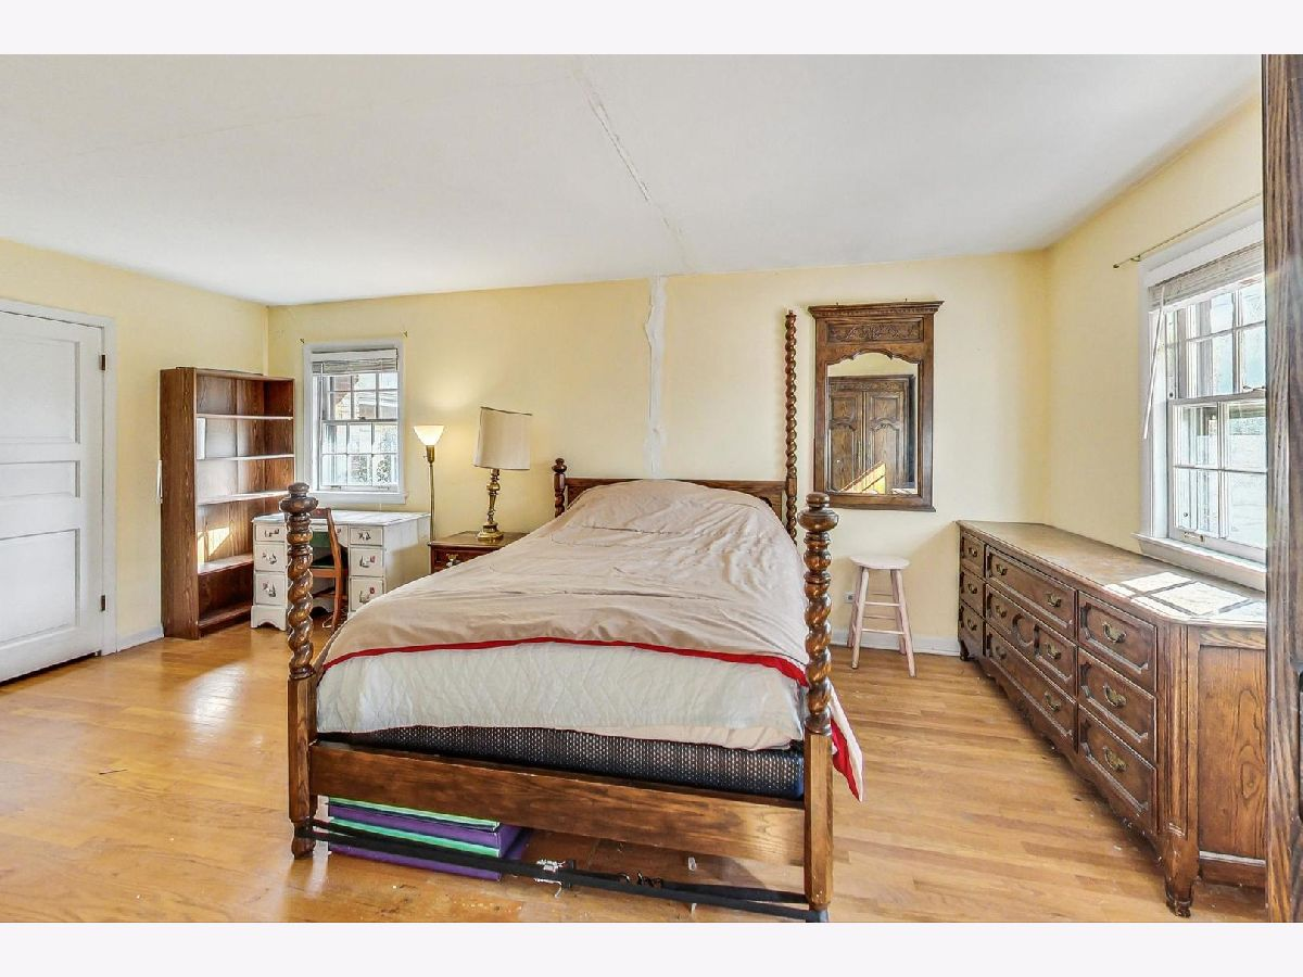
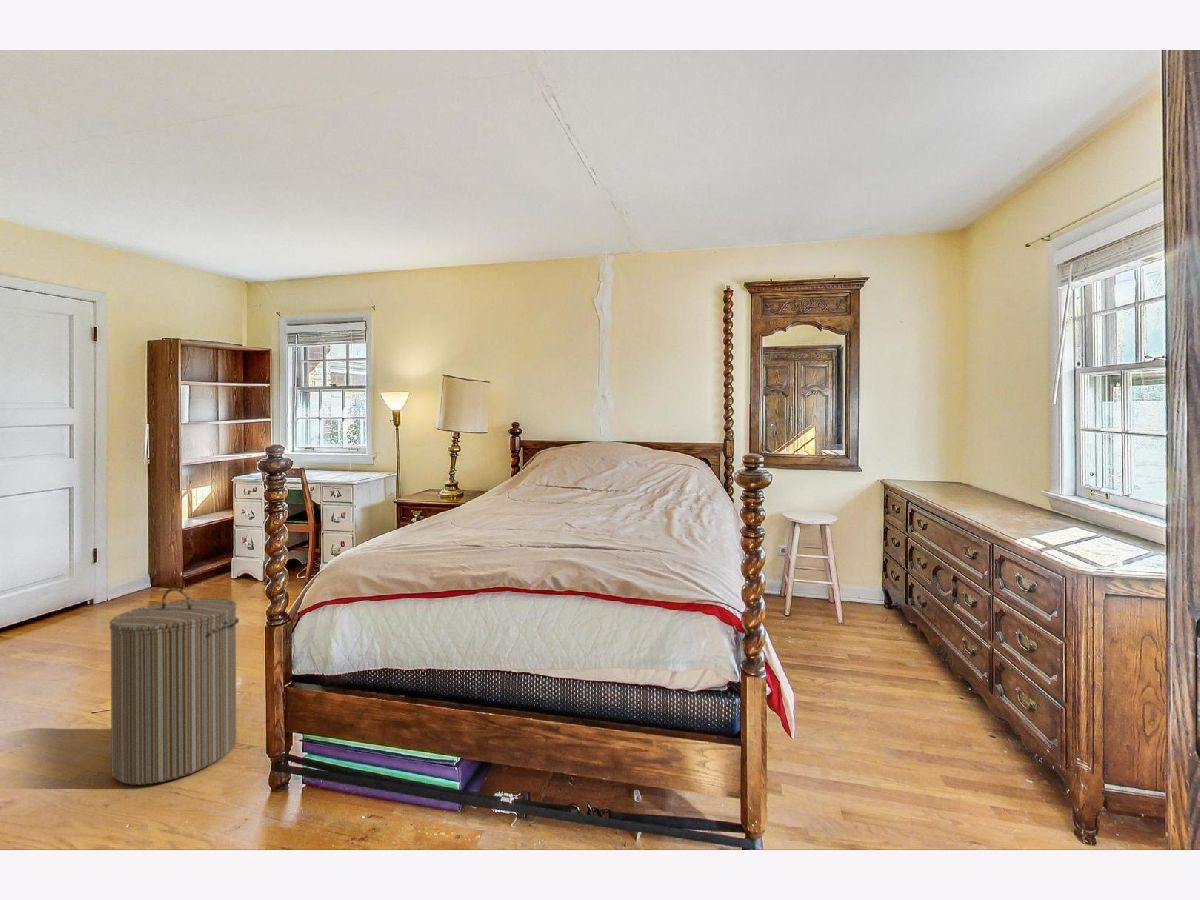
+ laundry hamper (177, 671)
